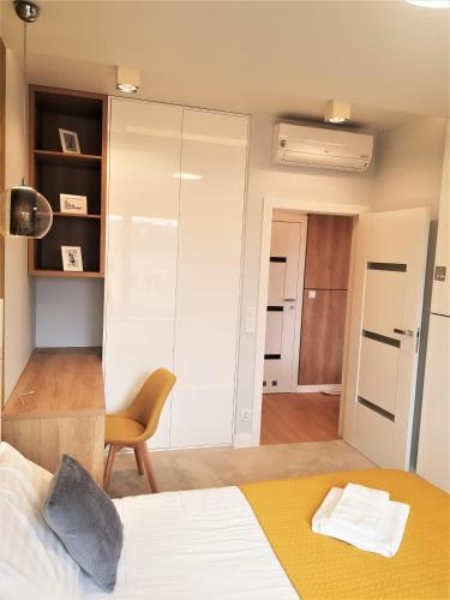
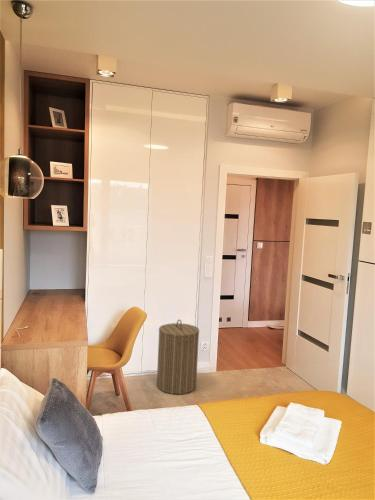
+ laundry hamper (178, 352)
